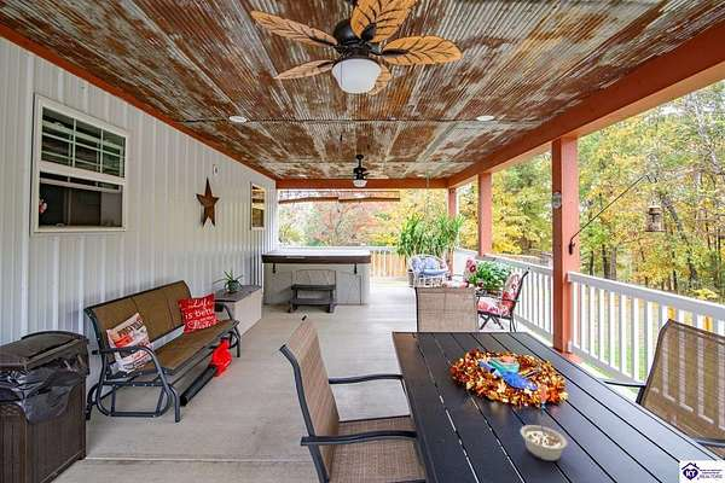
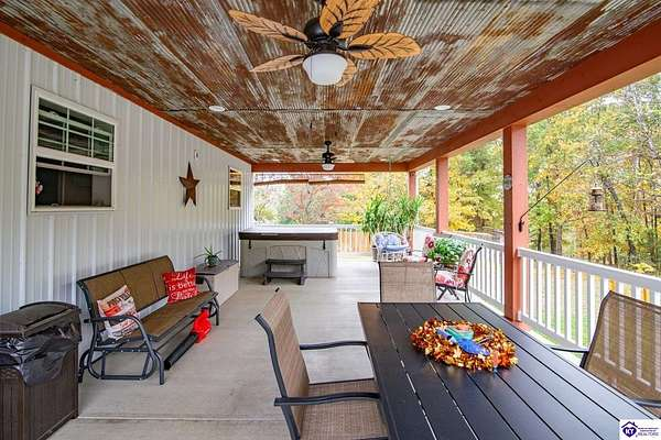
- legume (541, 441)
